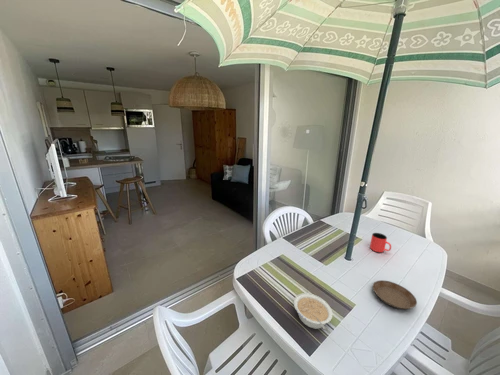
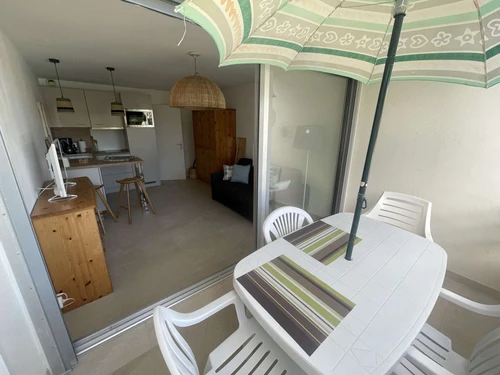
- cup (381, 243)
- saucer (393, 295)
- legume (313, 312)
